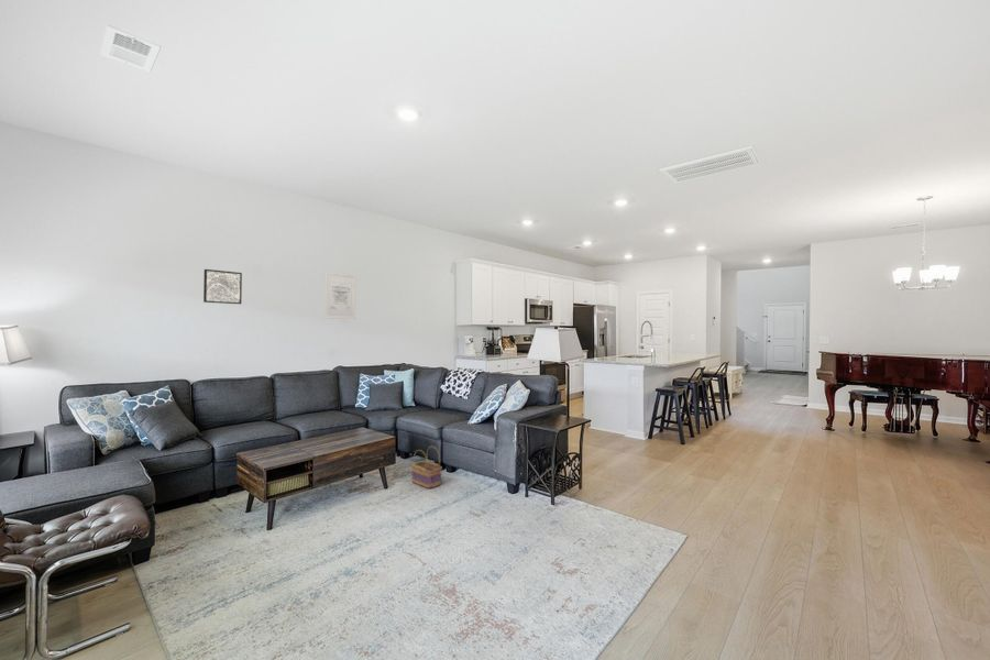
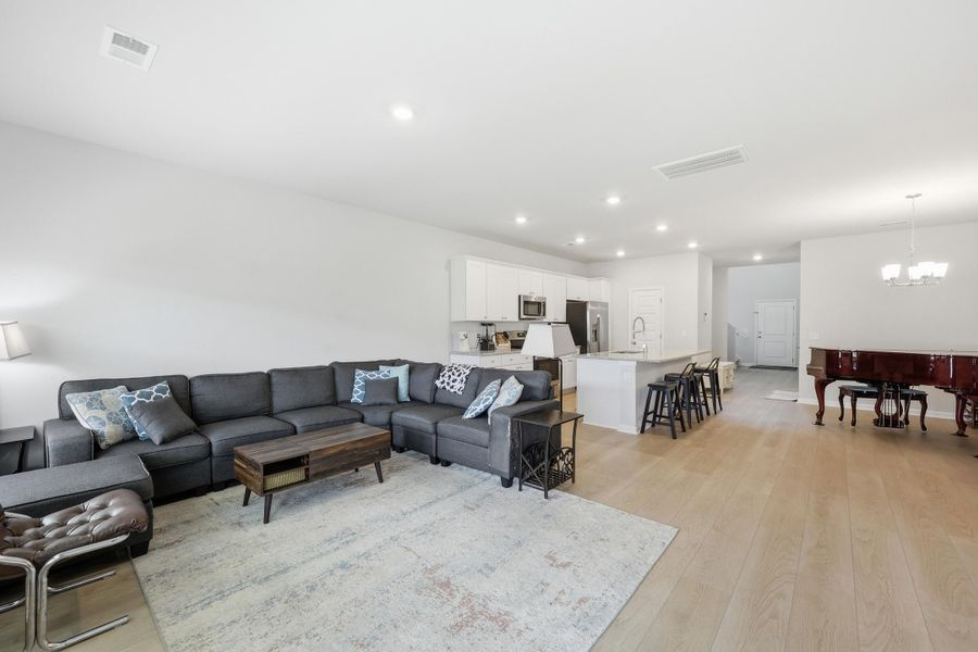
- basket (426, 465)
- wall art (222, 287)
- wall art (340, 296)
